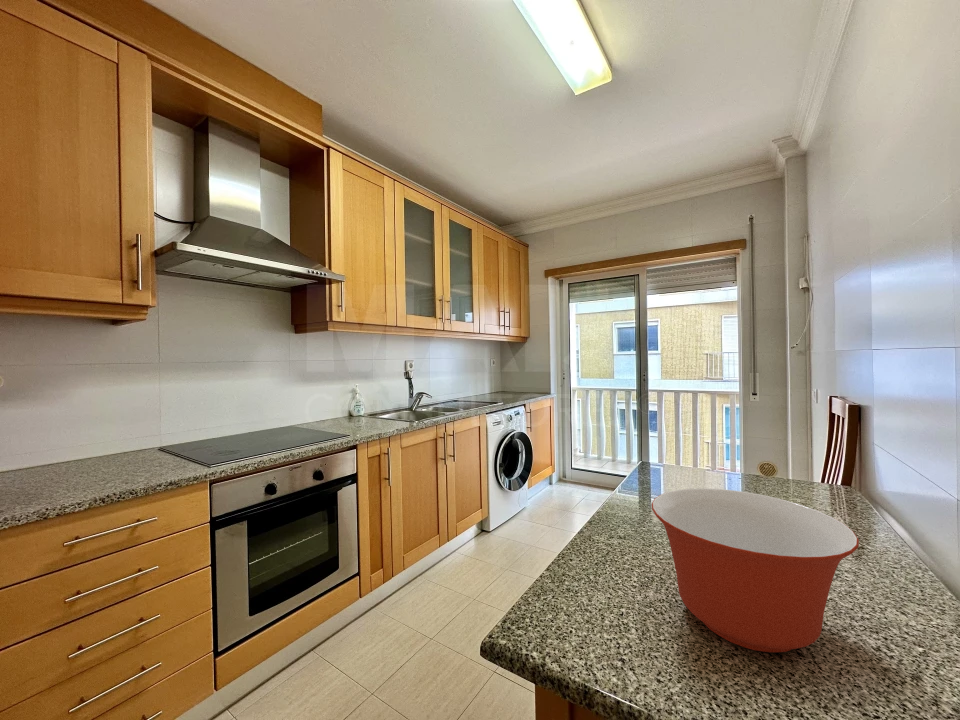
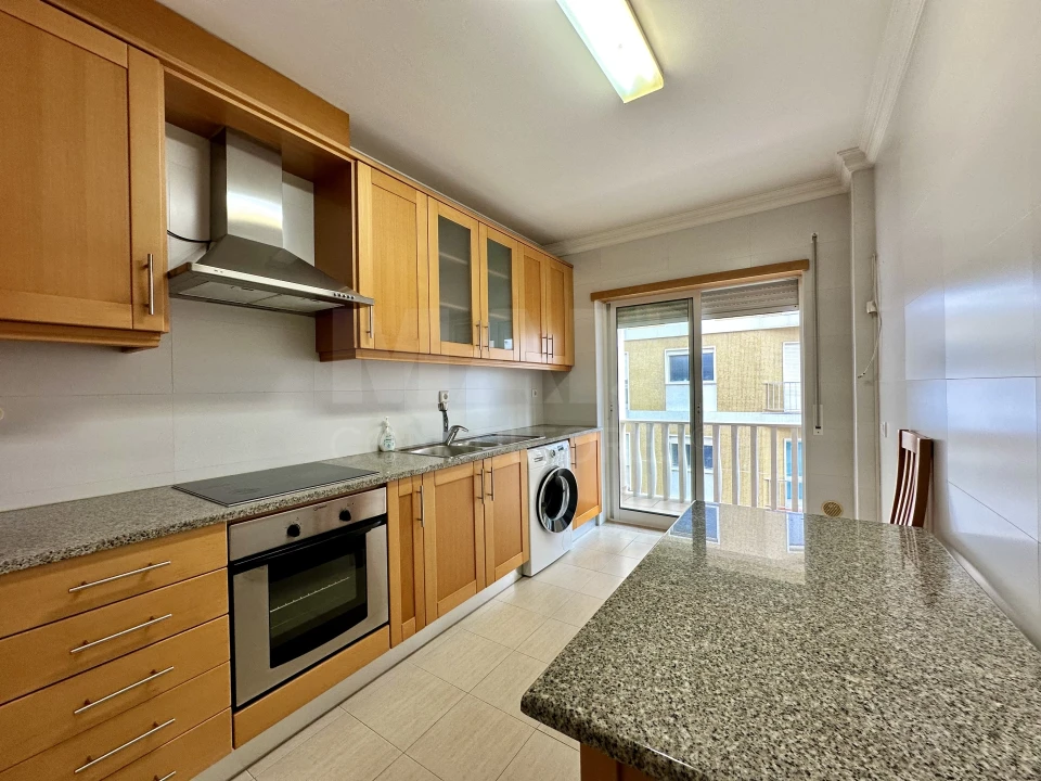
- mixing bowl (743, 568)
